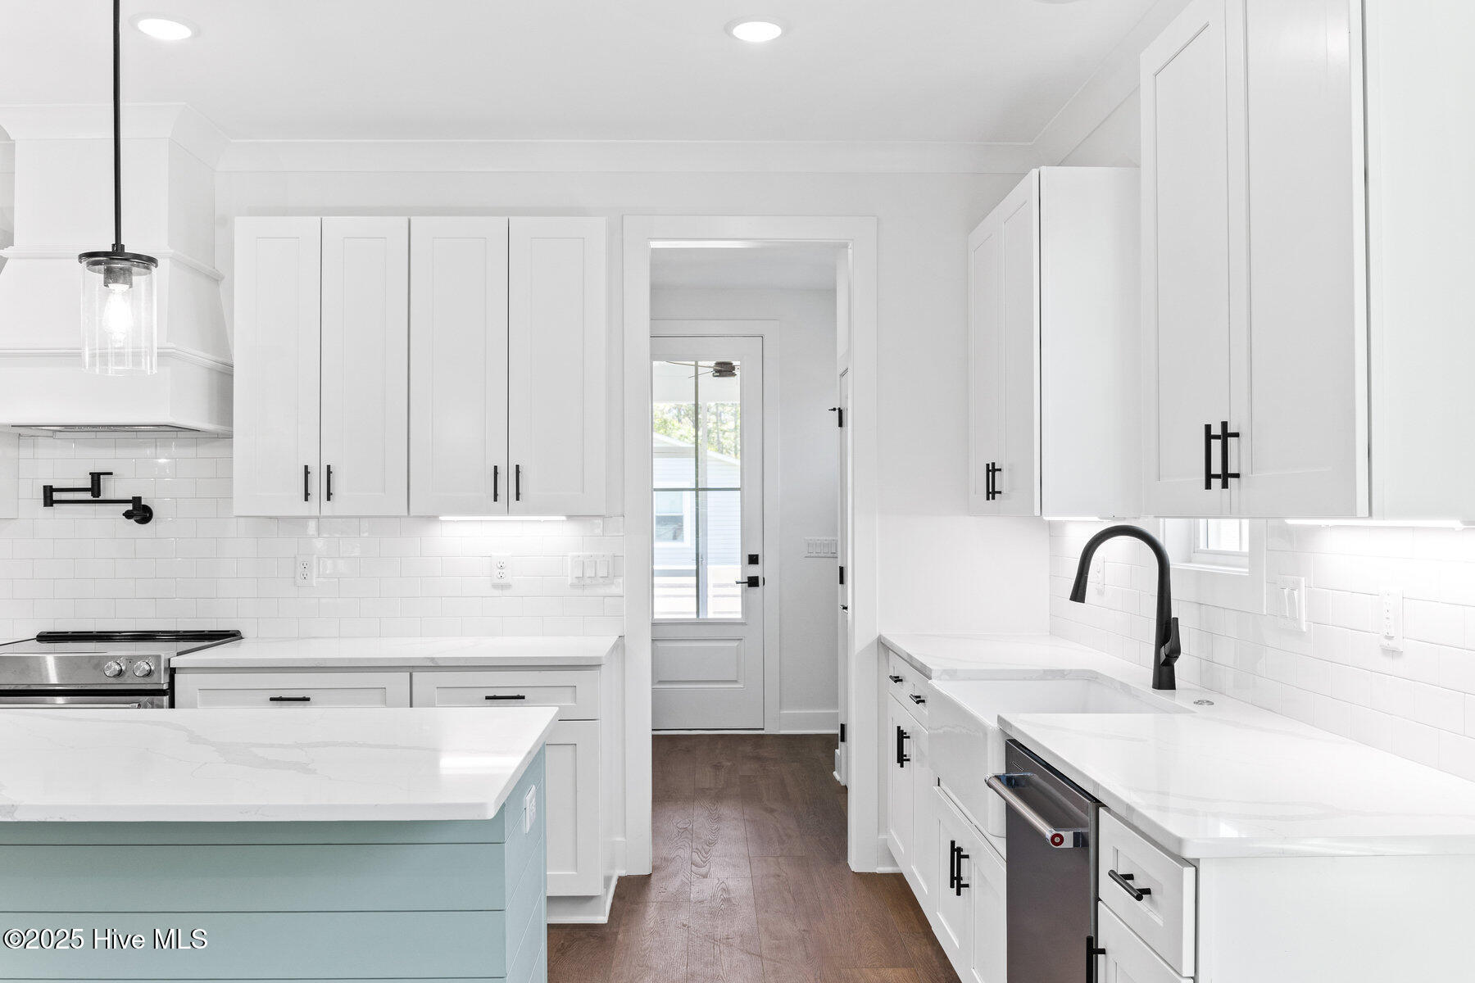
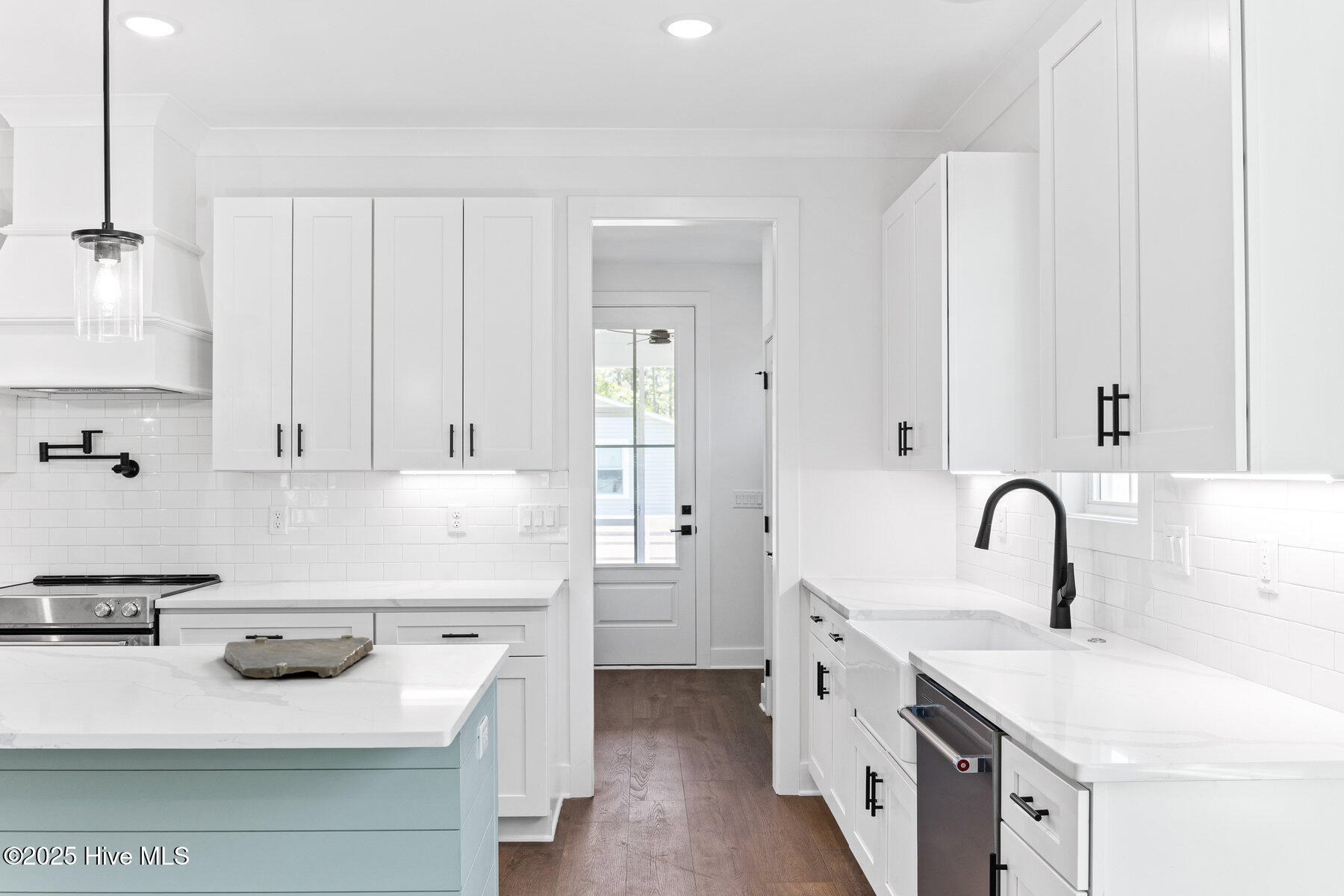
+ cutting board (283, 656)
